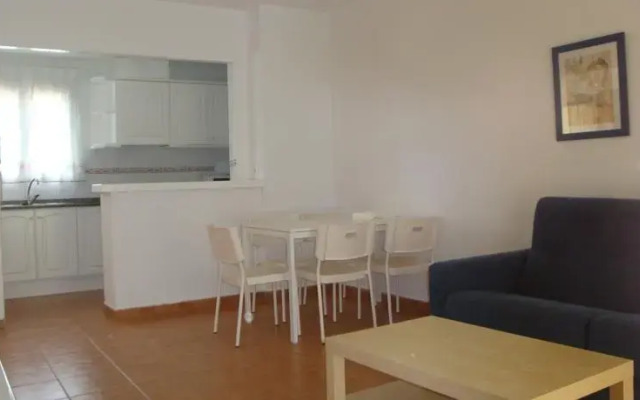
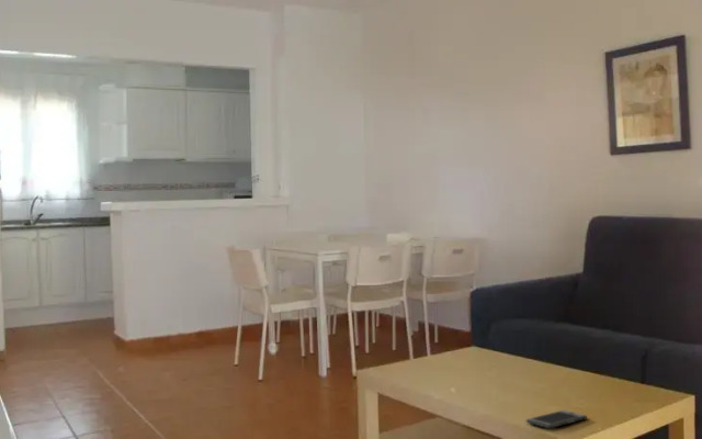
+ smartphone (556, 418)
